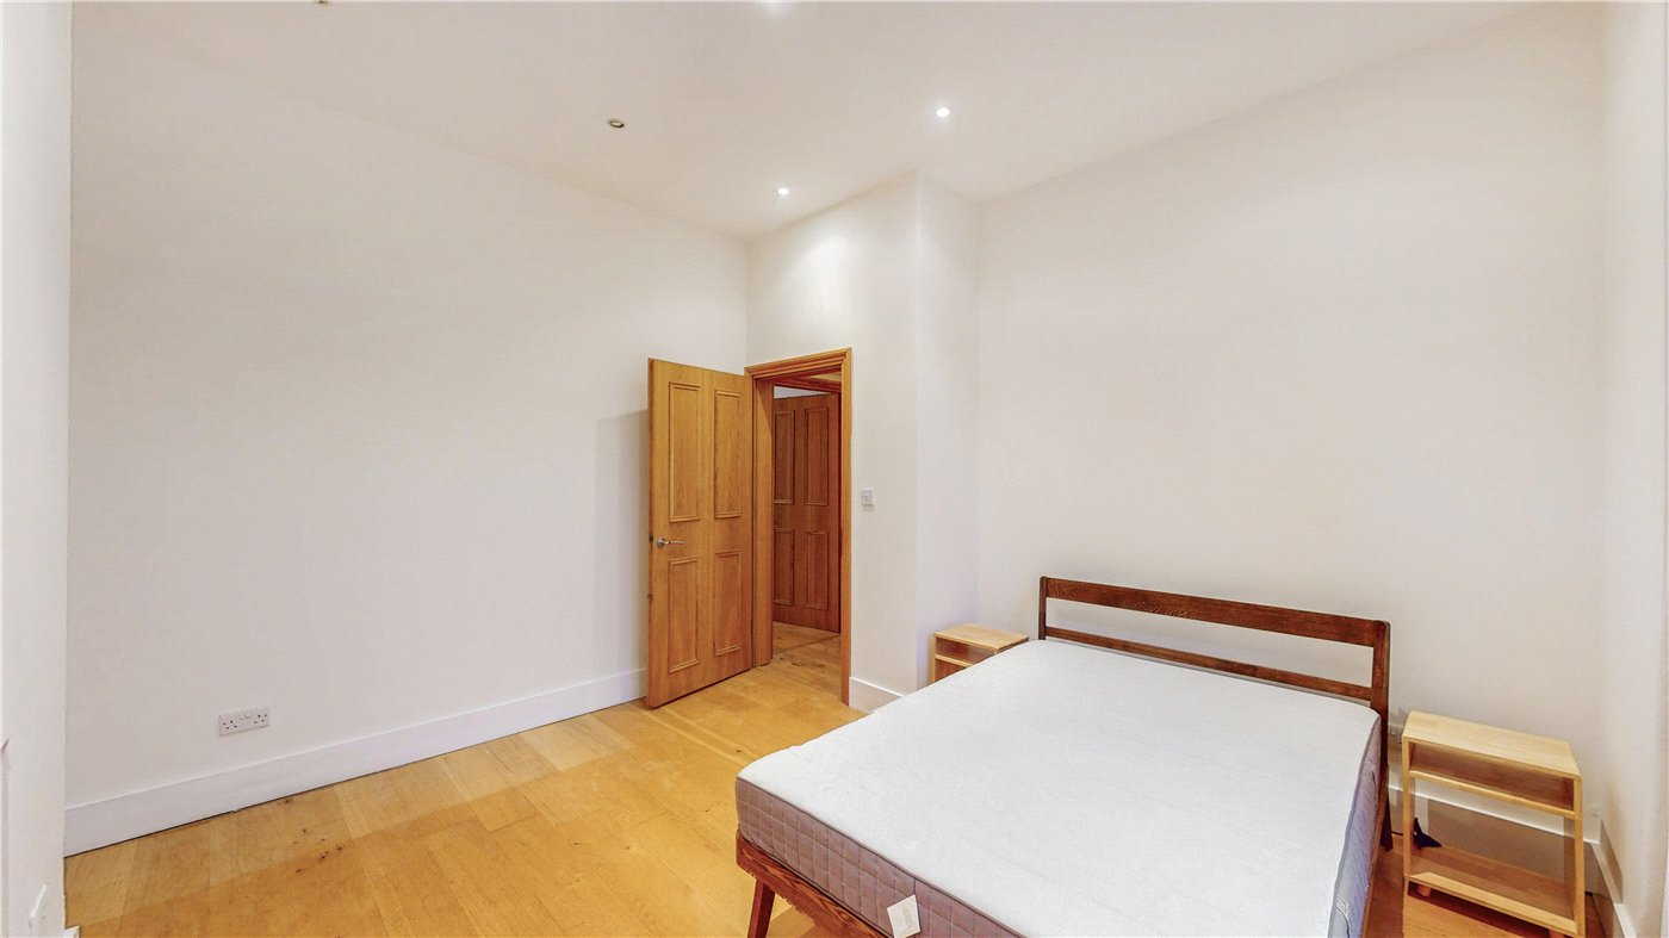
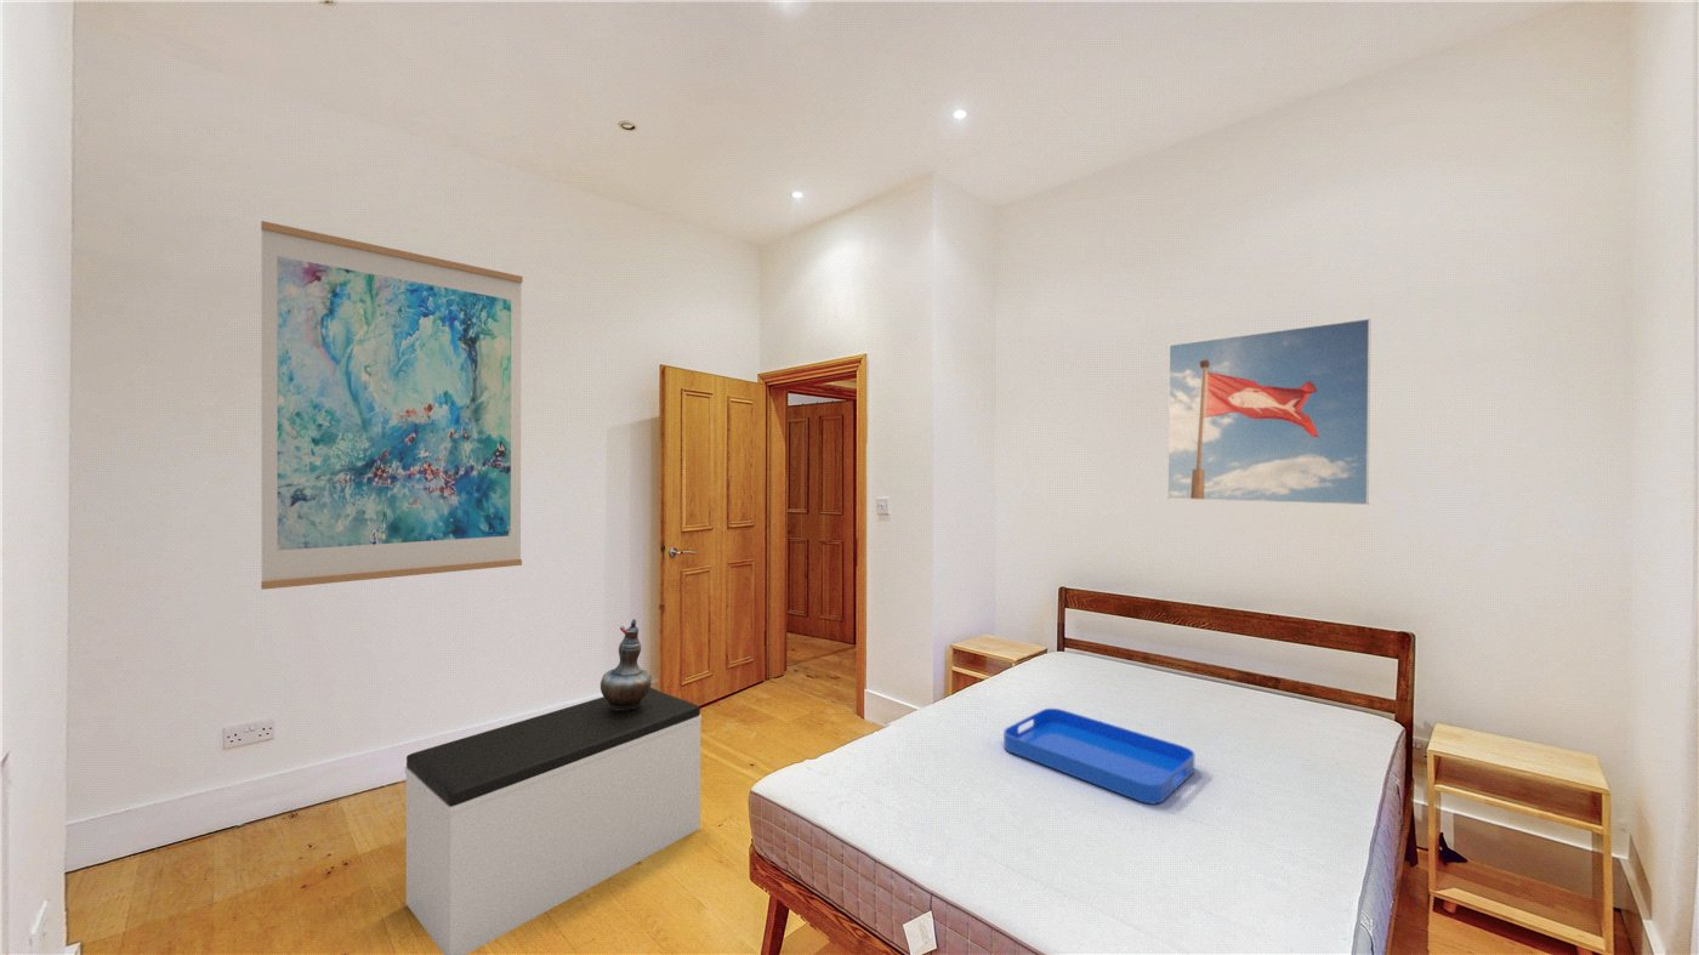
+ serving tray (1095, 749)
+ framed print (1260, 417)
+ decorative vase (626, 663)
+ wall art (407, 414)
+ bench (567, 794)
